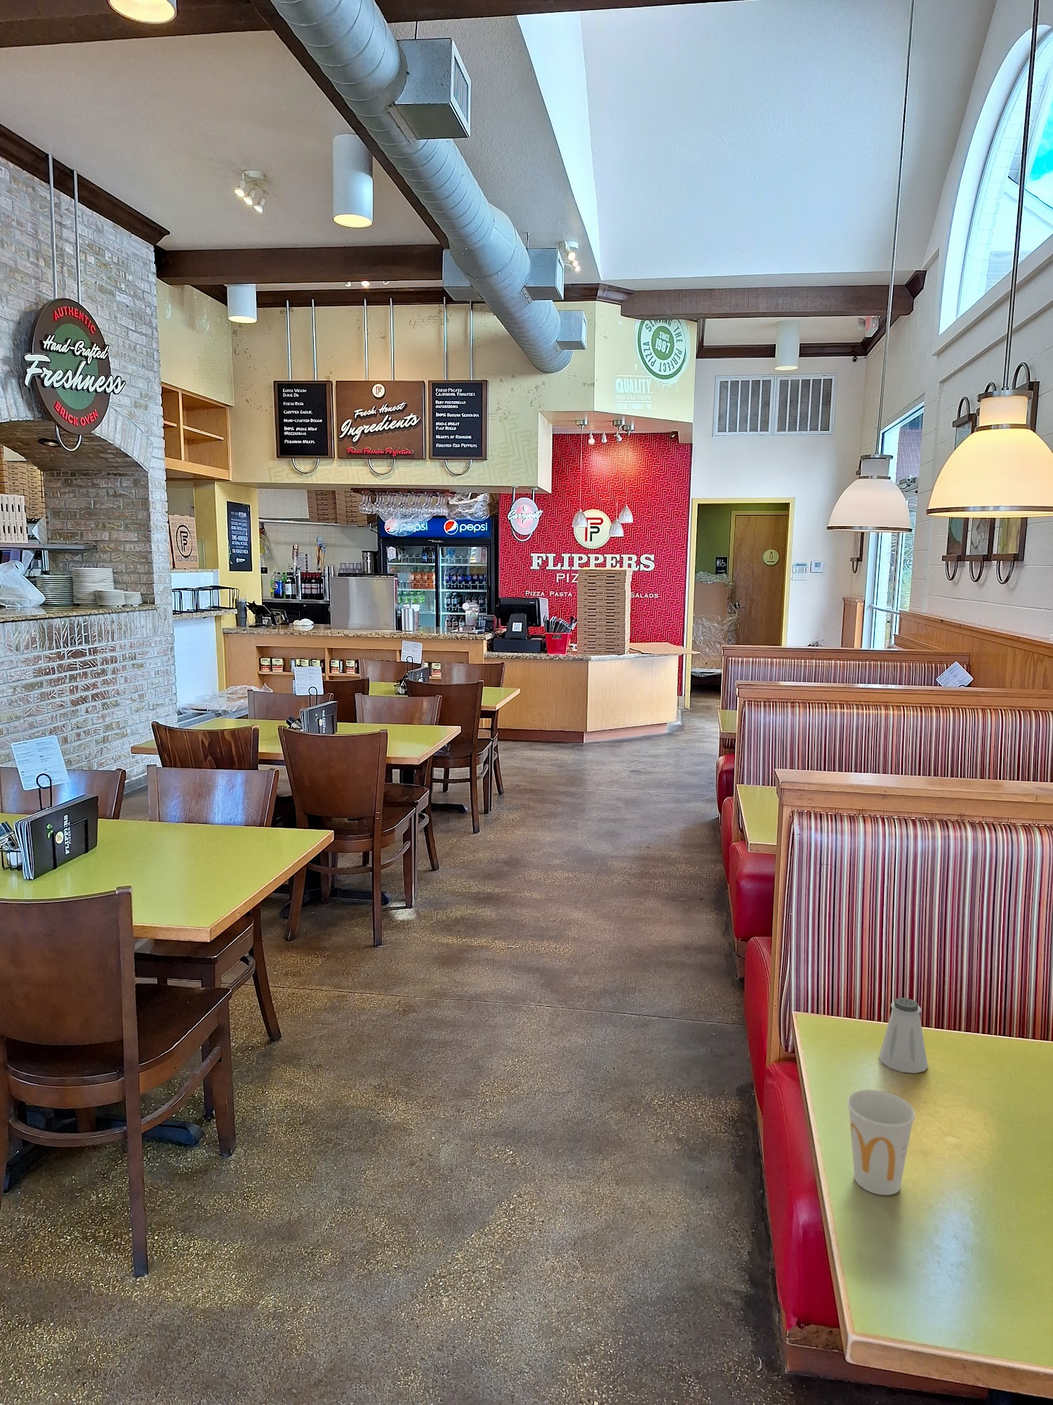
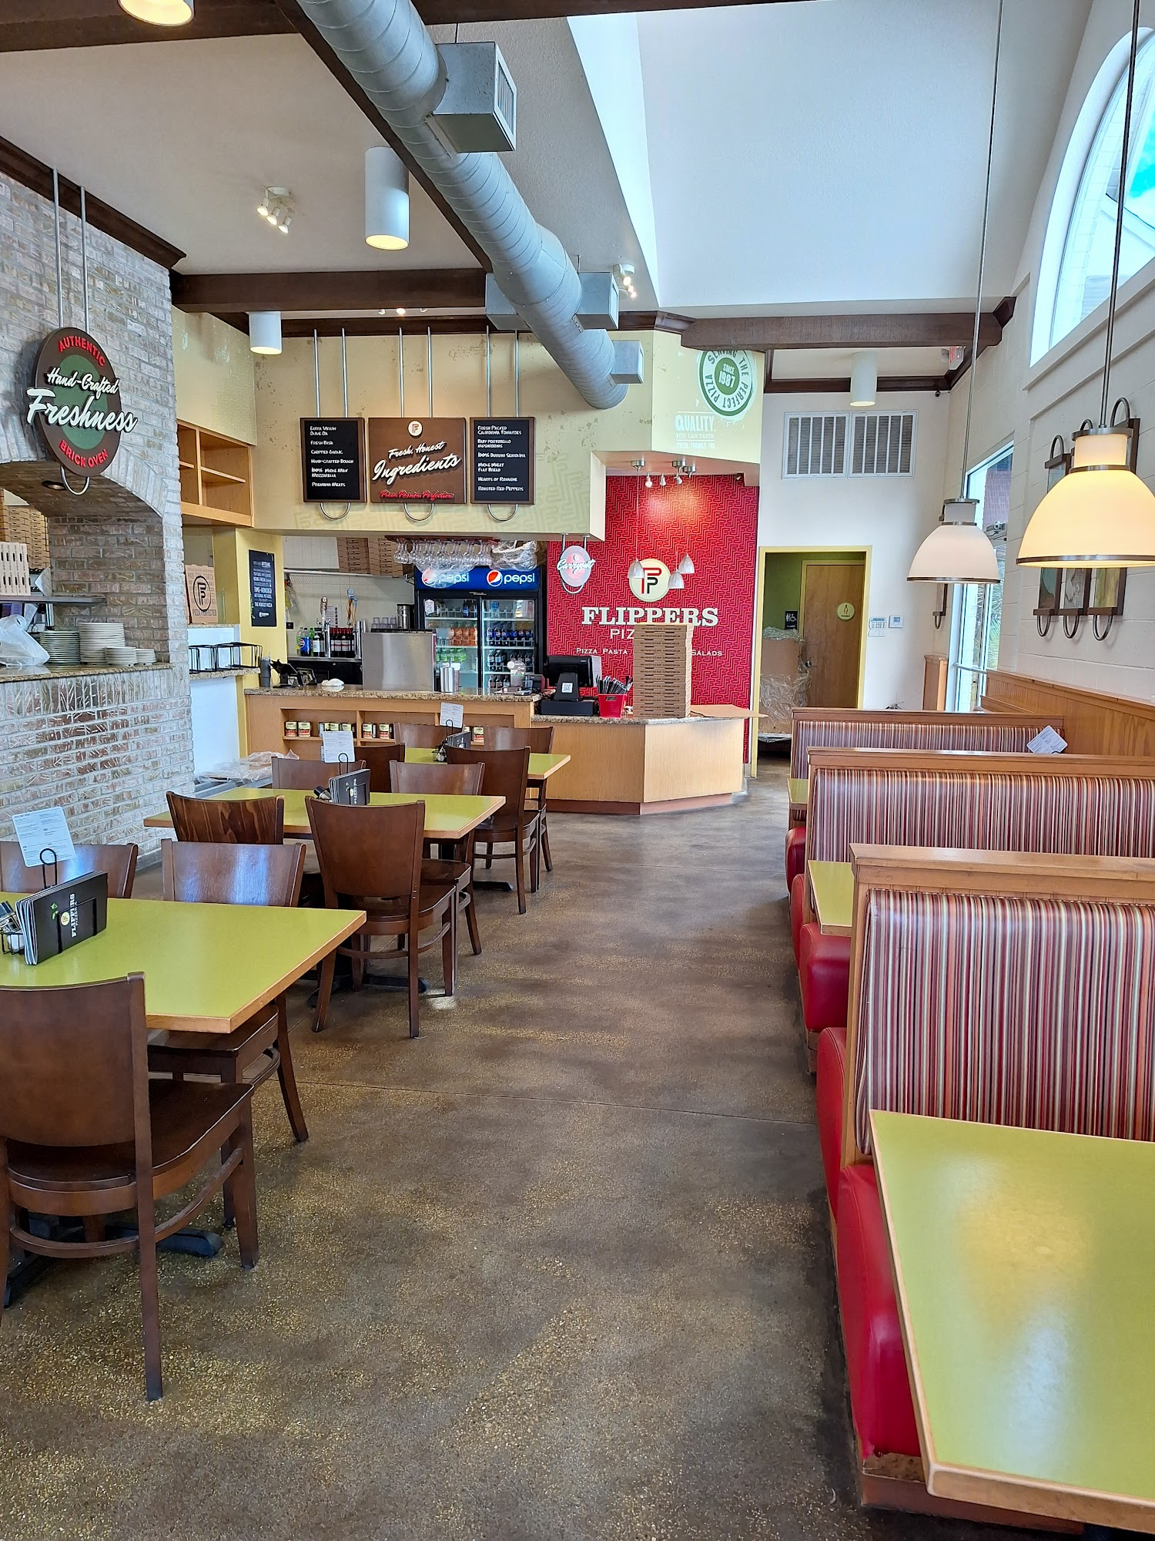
- cup (879, 1144)
- saltshaker (904, 1032)
